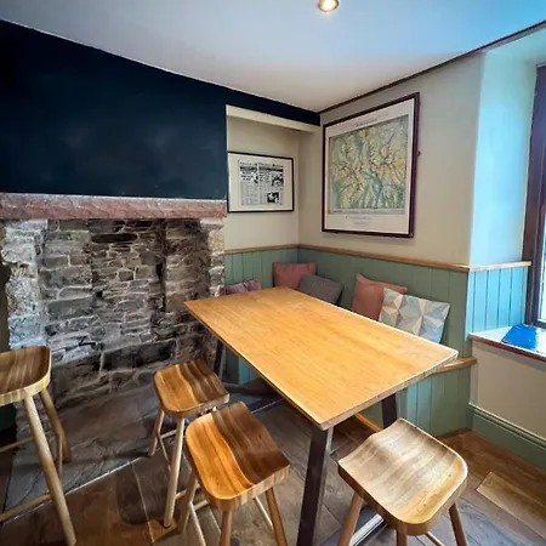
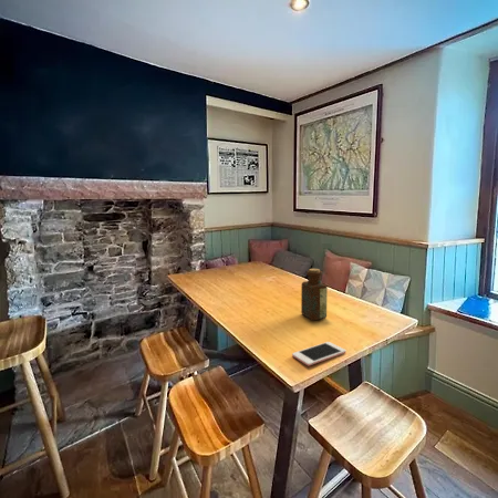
+ bottle (313, 292)
+ cell phone (319, 353)
